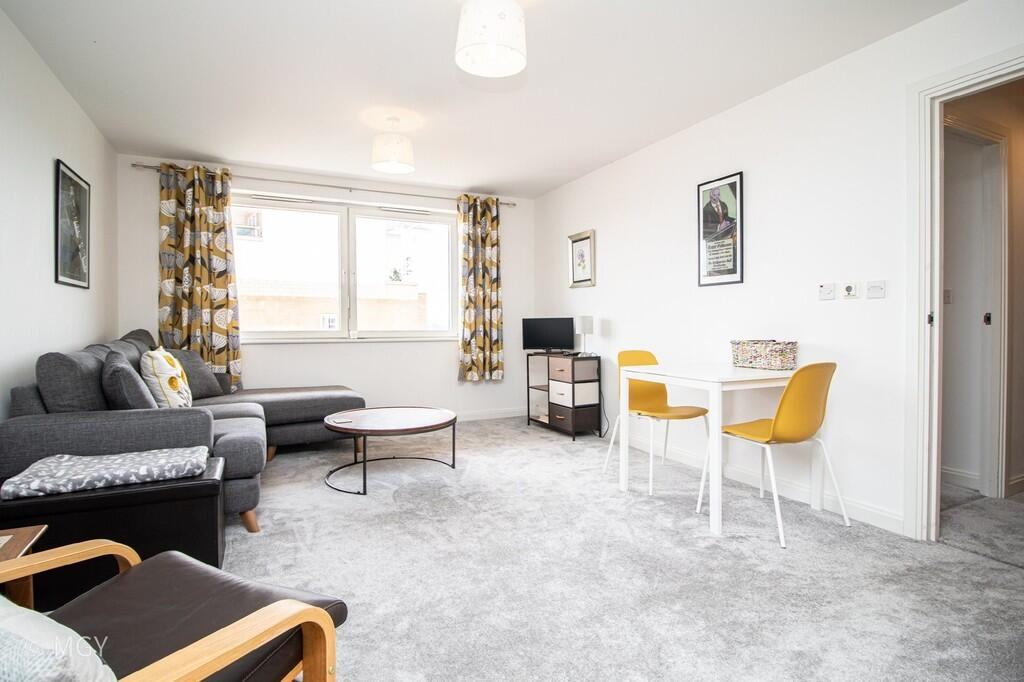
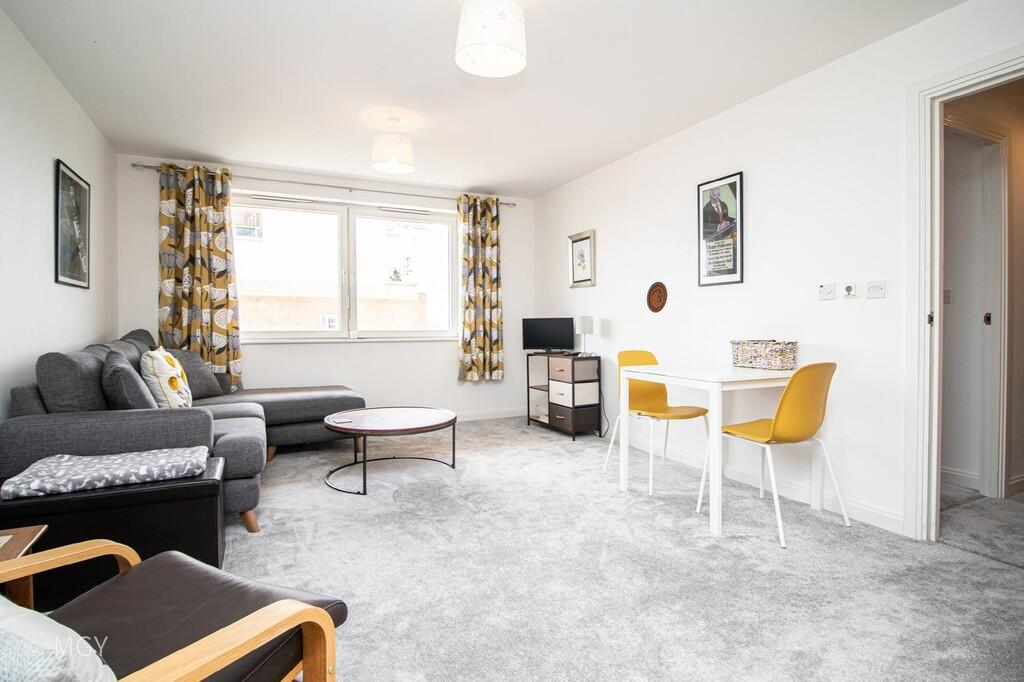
+ decorative plate (657, 297)
